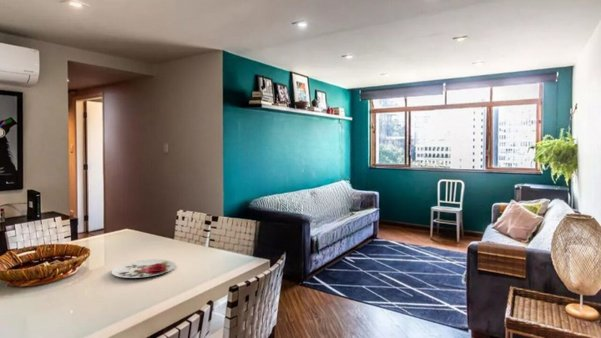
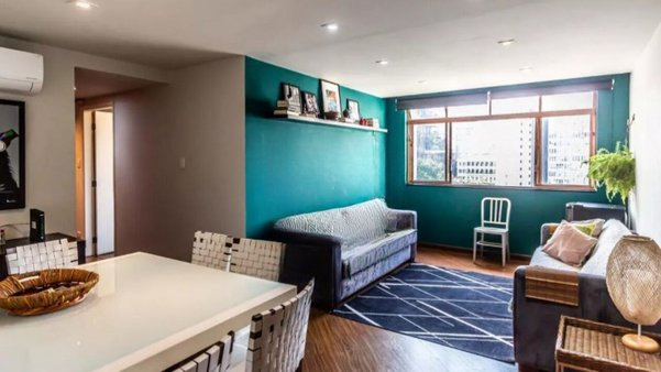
- plate (144, 267)
